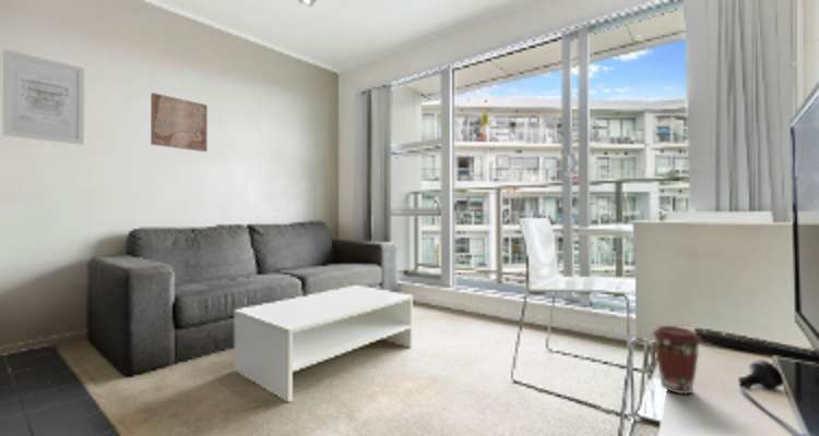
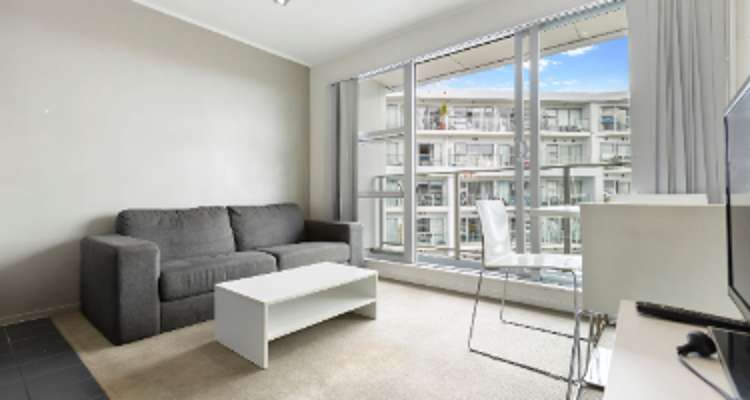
- wall art (46, 99)
- coffee cup (676, 359)
- wall art (180, 123)
